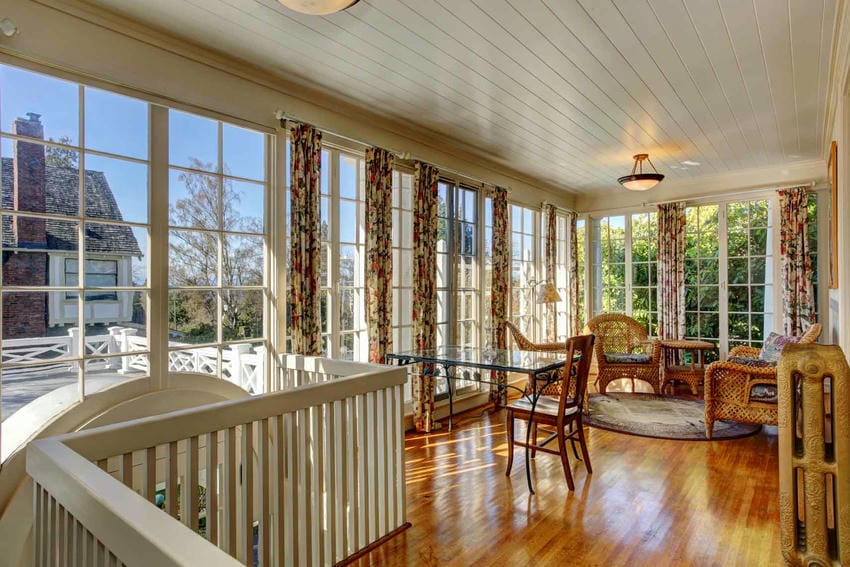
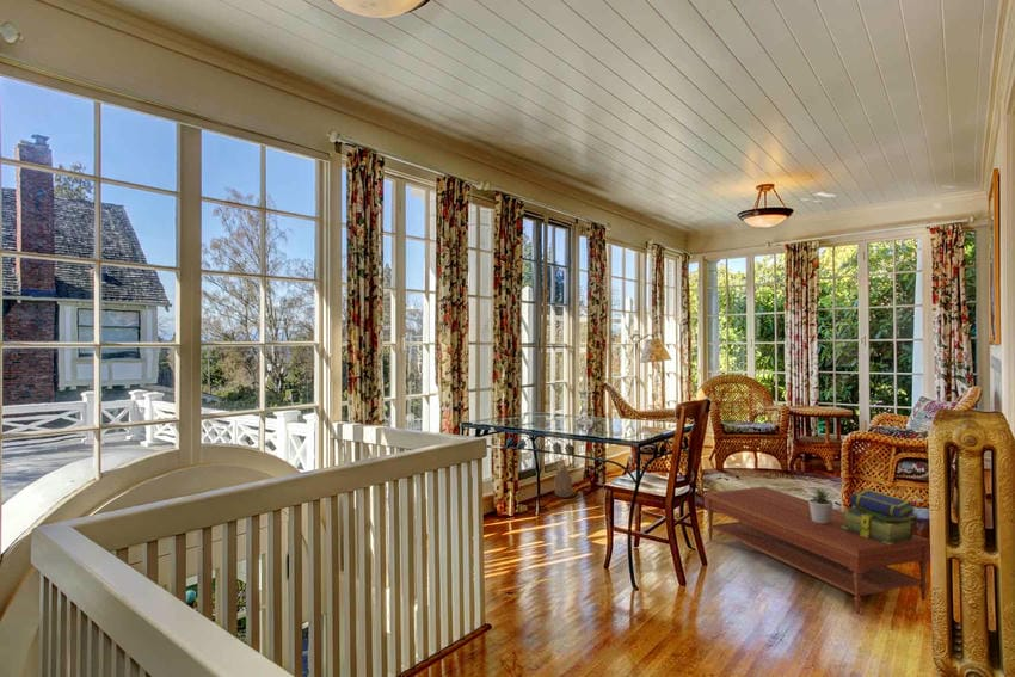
+ stack of books (880, 513)
+ potted plant (822, 504)
+ coffee table (802, 540)
+ basket (562, 475)
